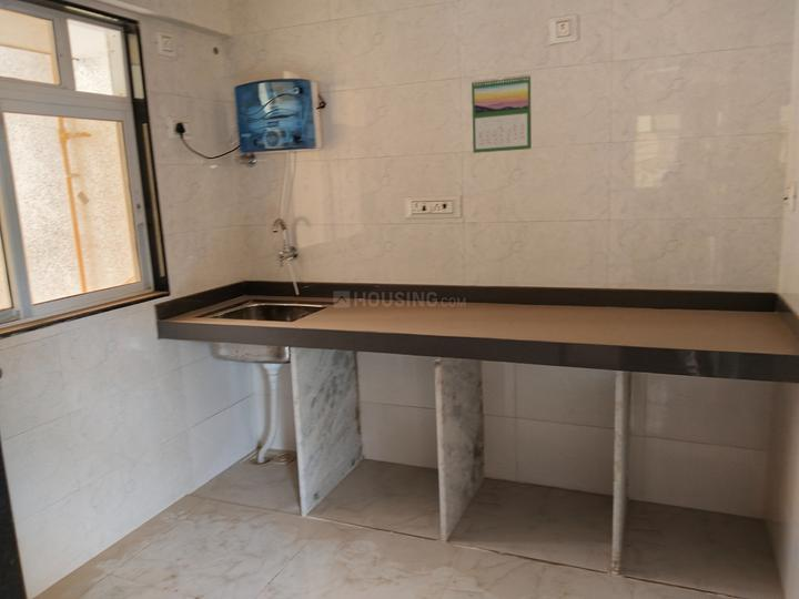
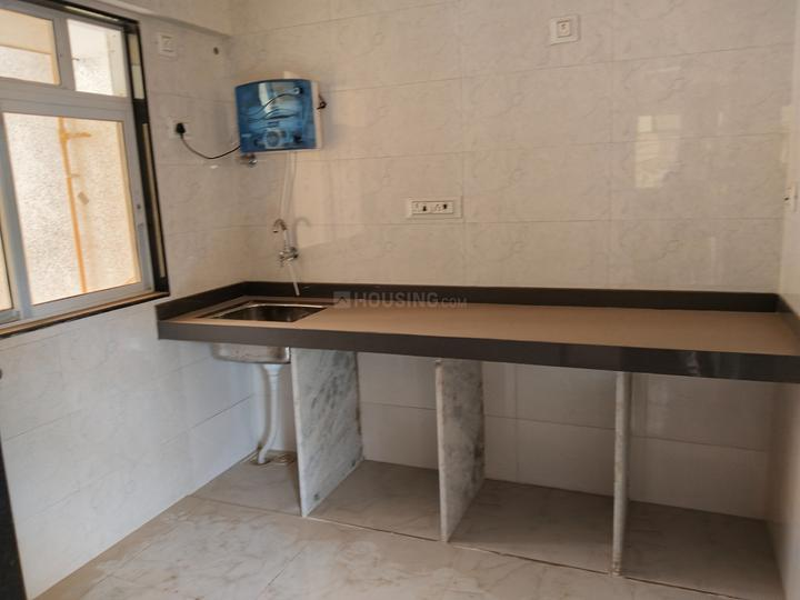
- calendar (500, 113)
